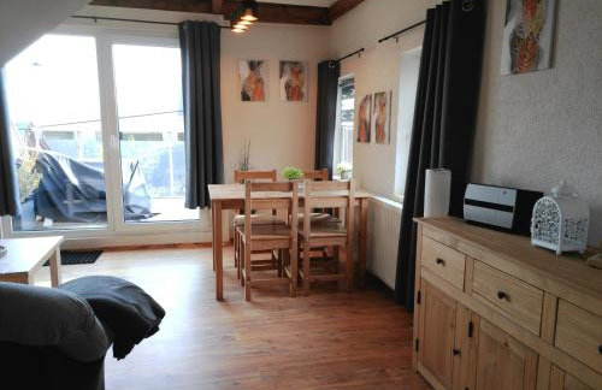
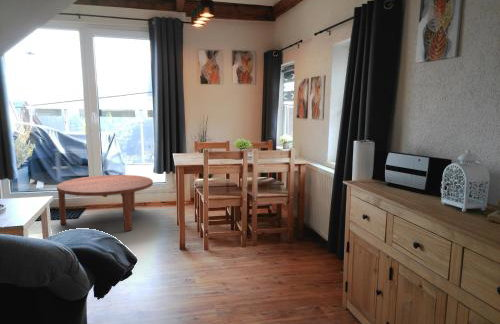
+ coffee table (106, 196)
